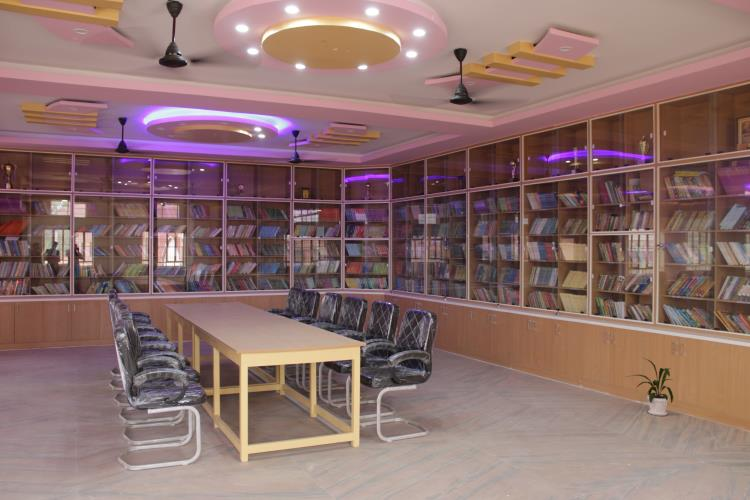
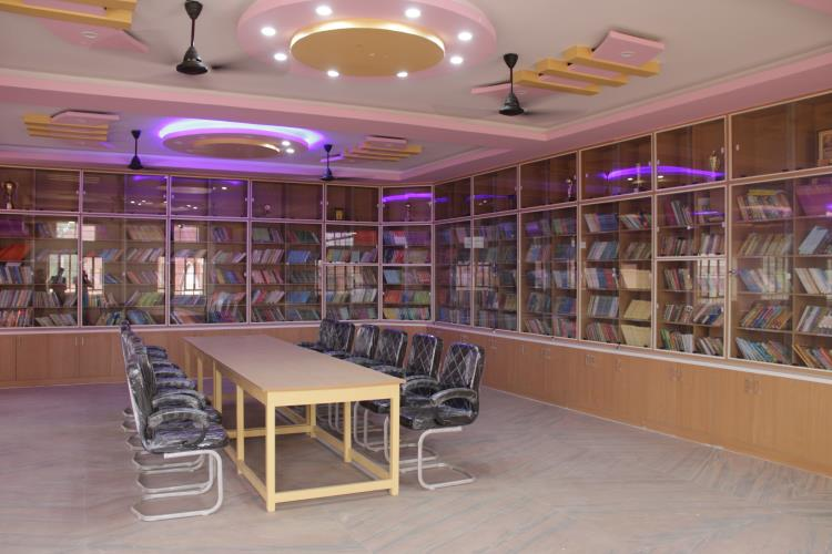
- house plant (656, 386)
